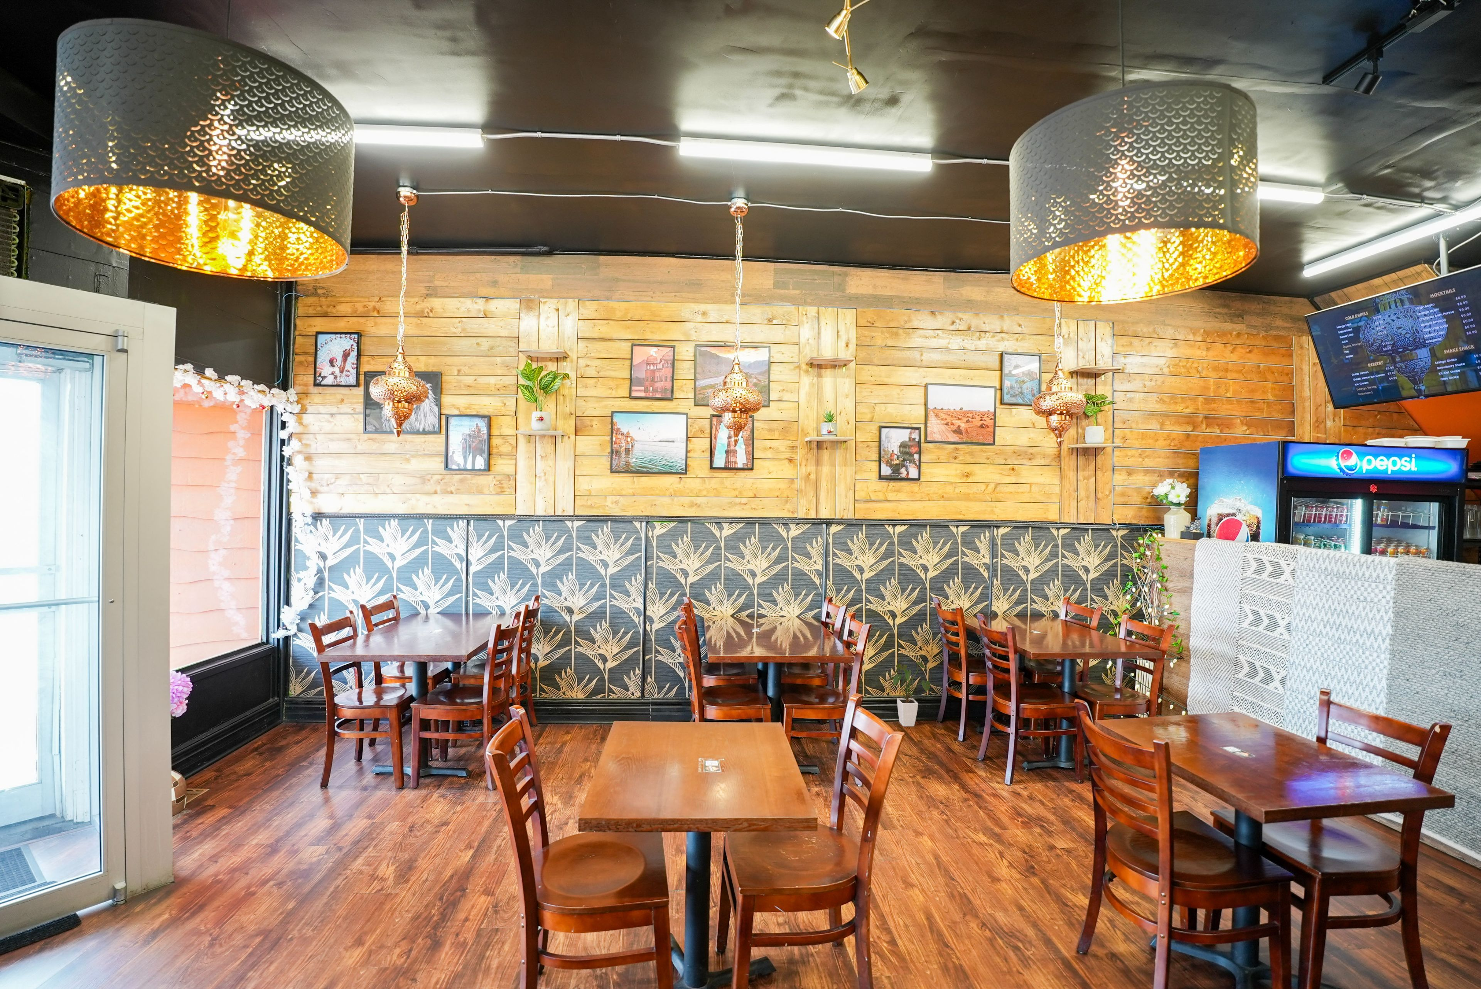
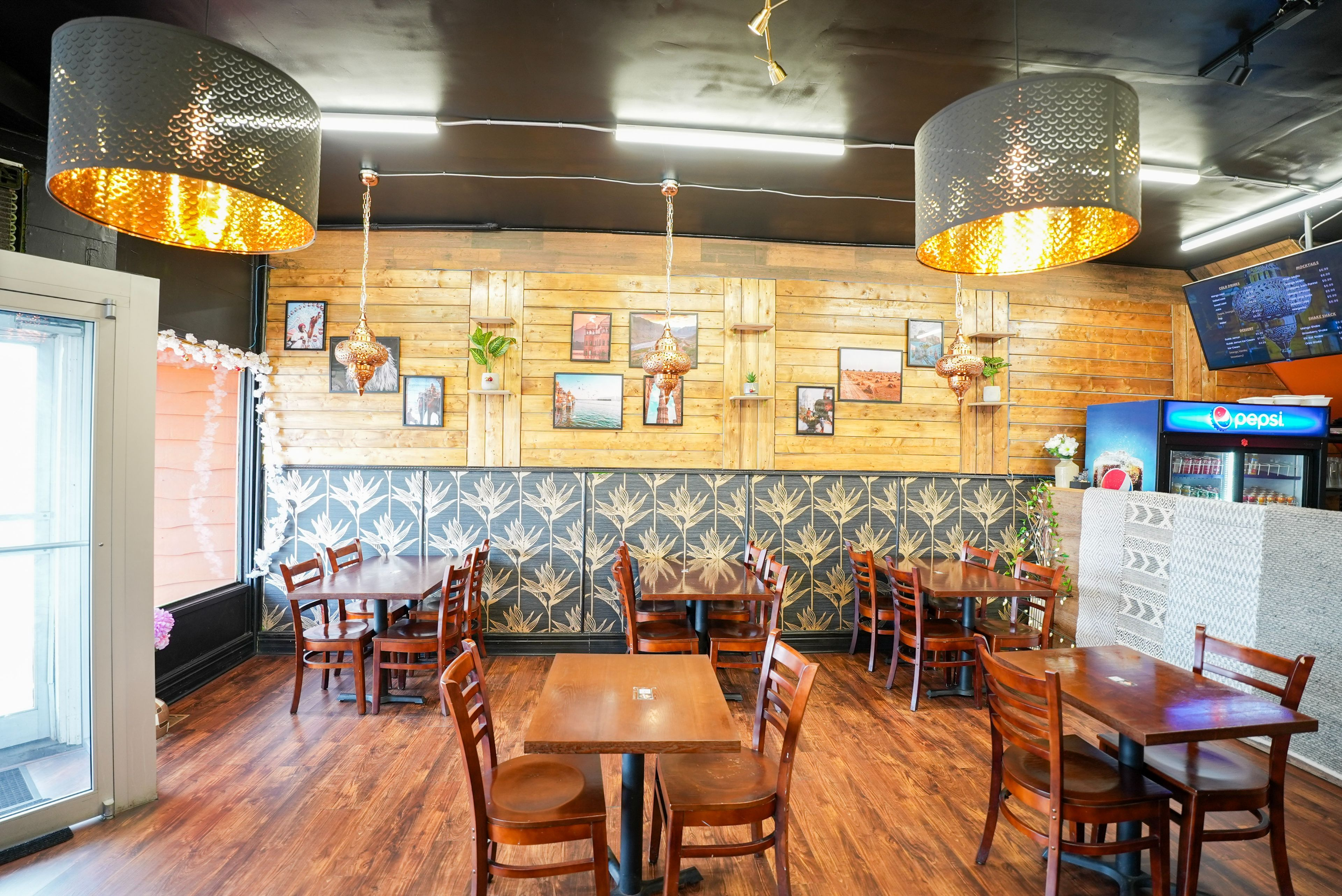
- house plant (912, 694)
